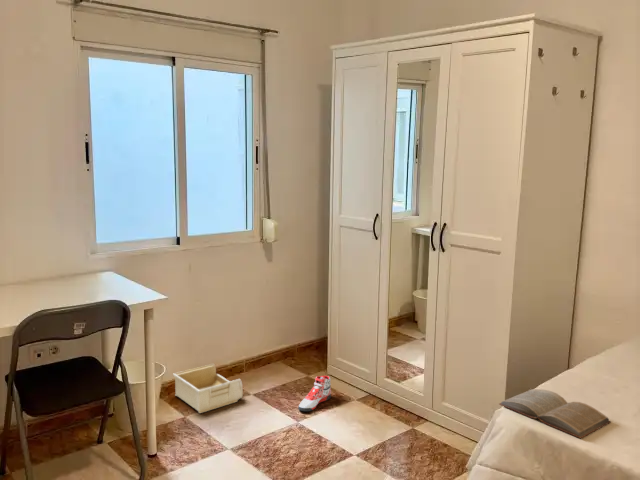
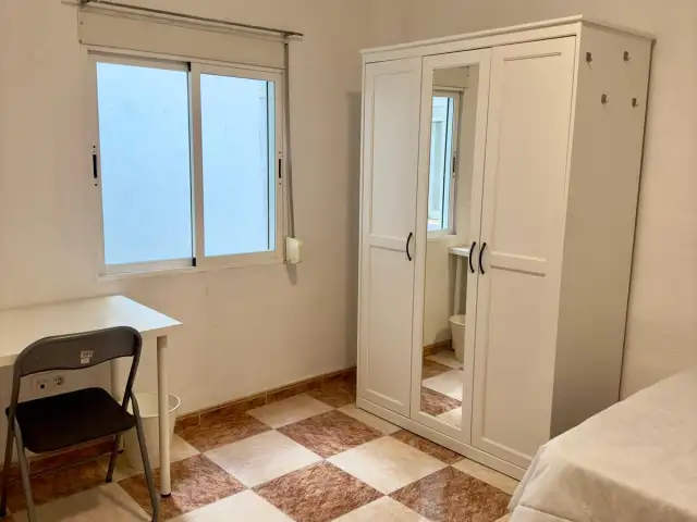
- book (553, 408)
- storage bin (208, 386)
- sneaker (314, 391)
